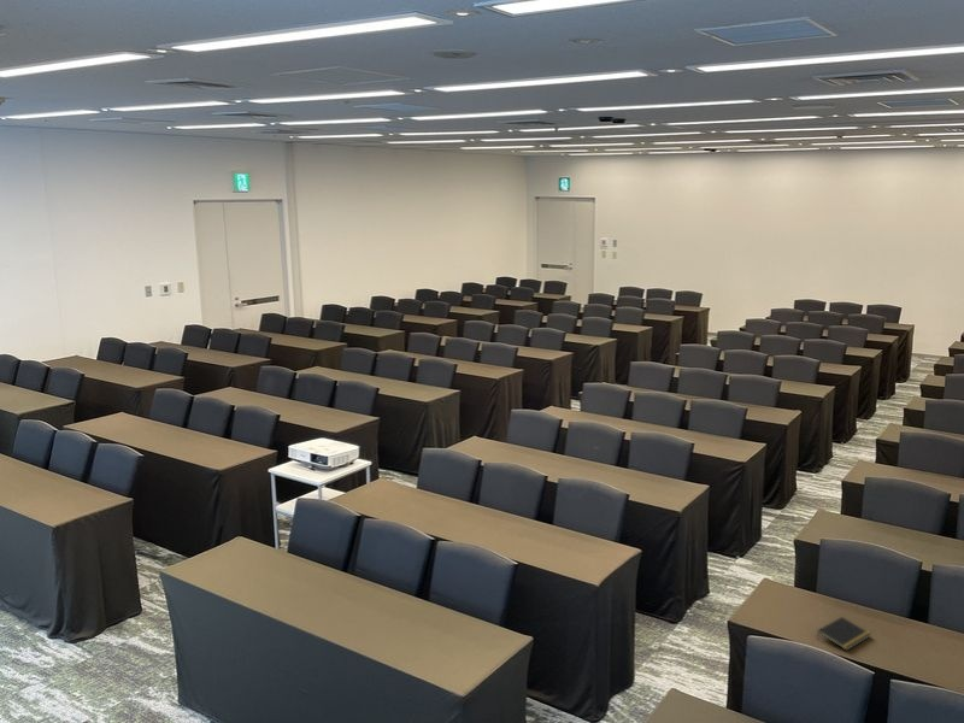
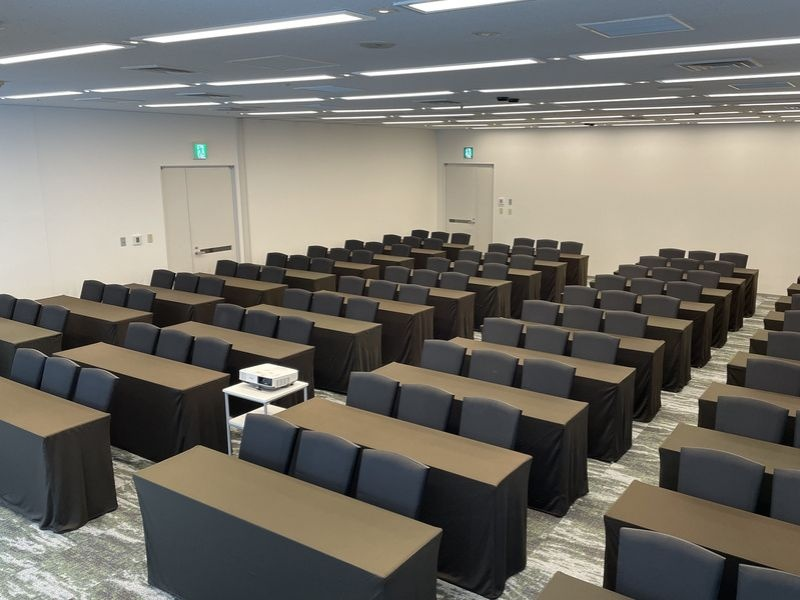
- notepad (844, 633)
